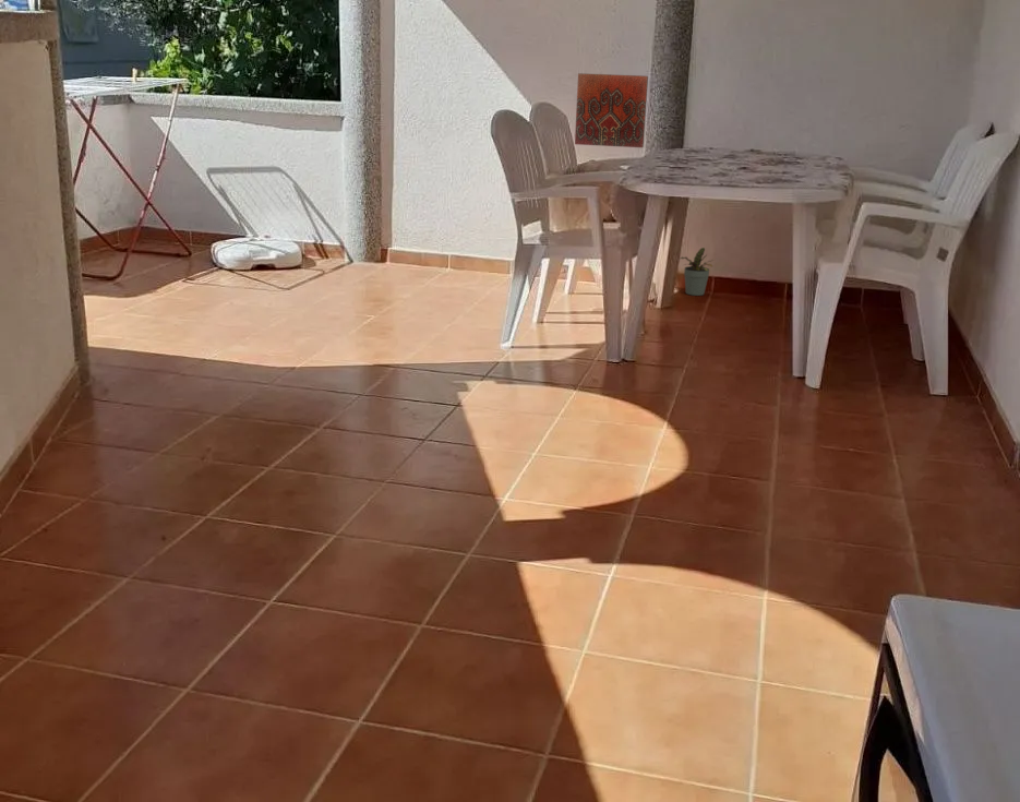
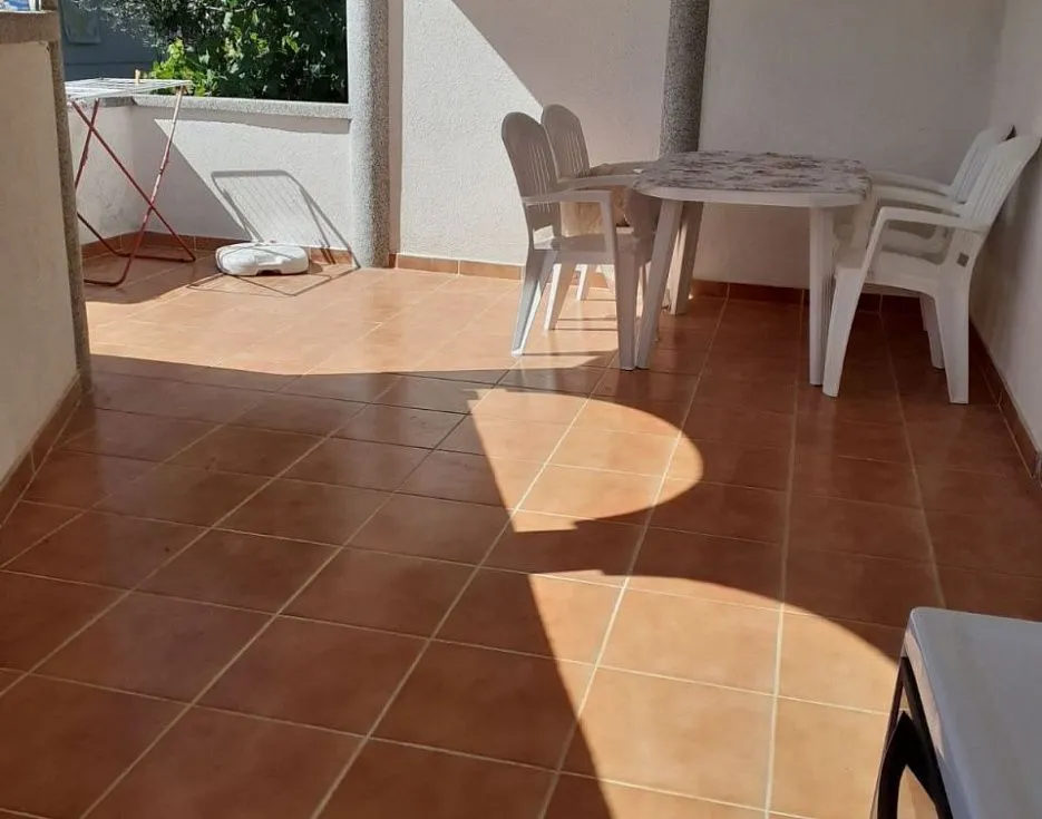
- decorative tile (611, 110)
- potted plant (695, 271)
